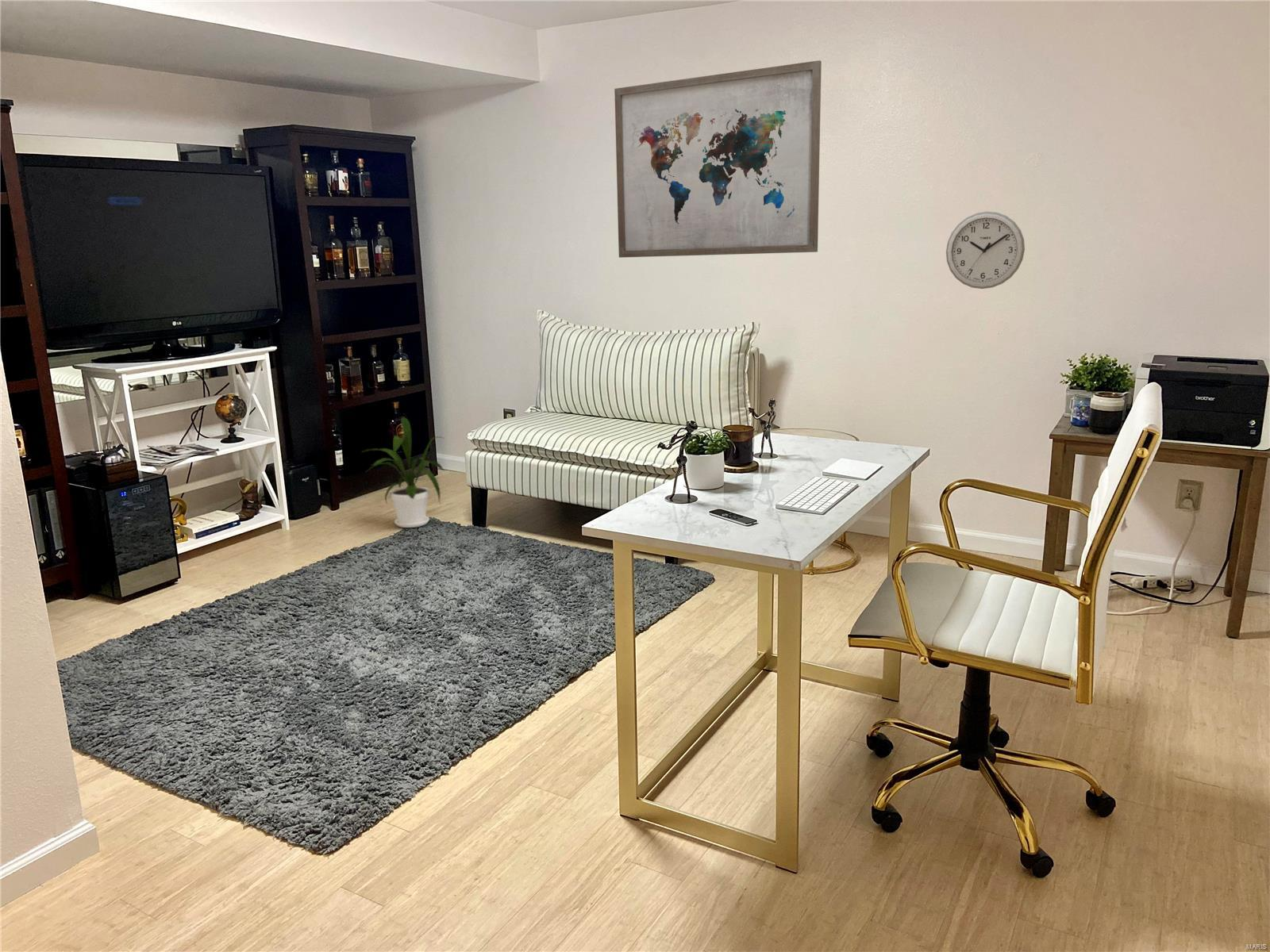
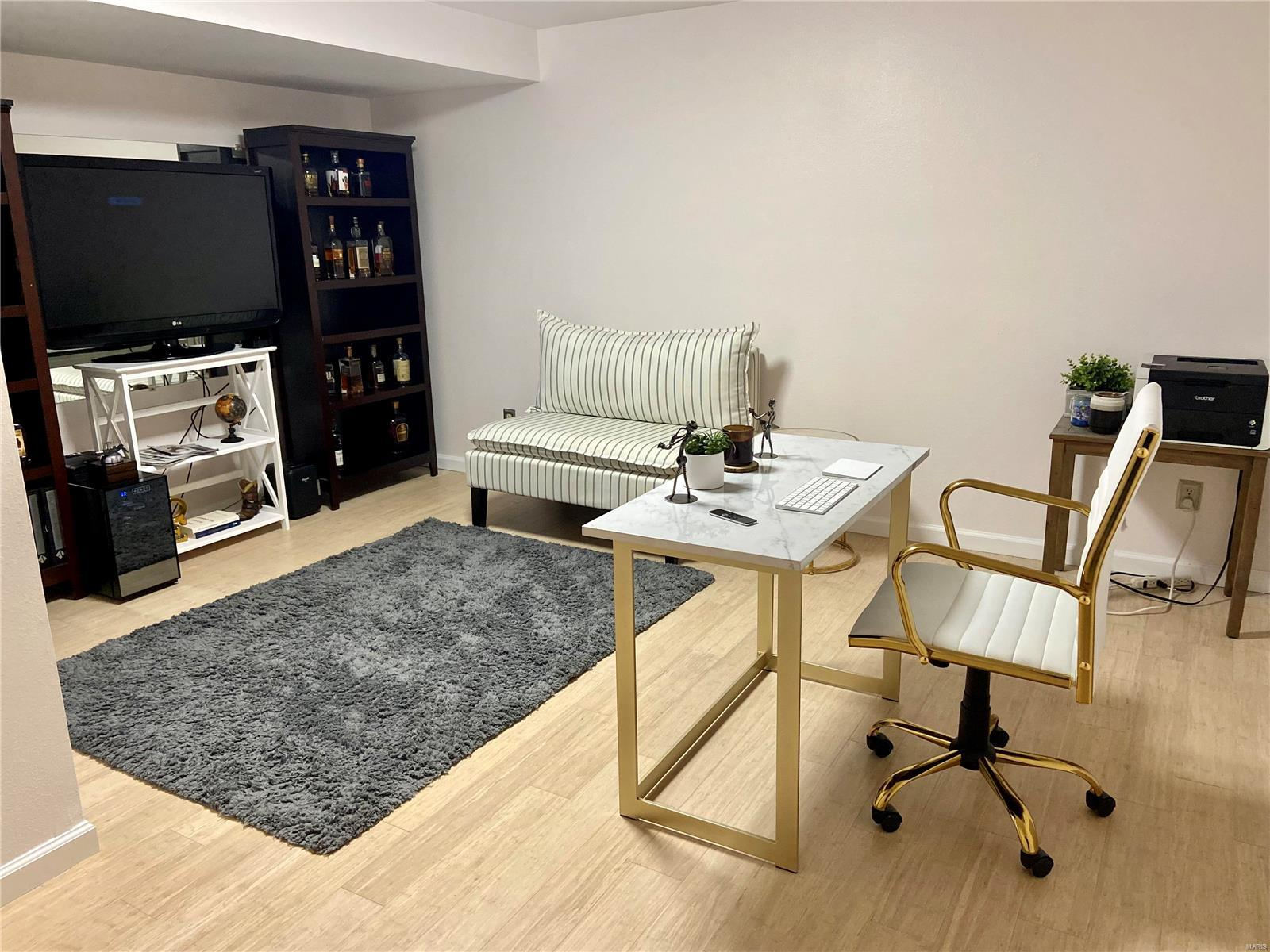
- wall clock (983, 250)
- wall art (712, 167)
- house plant (406, 473)
